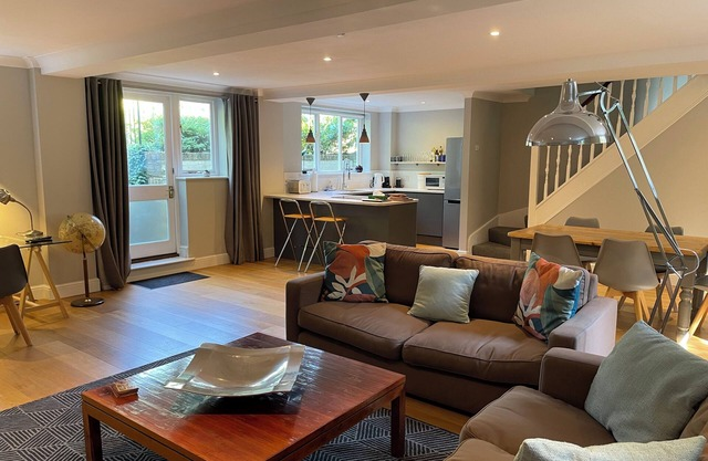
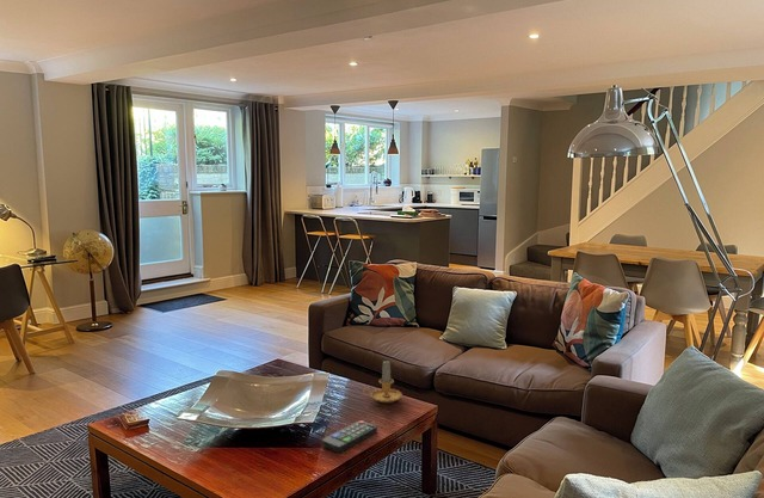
+ candle (382, 379)
+ remote control (350, 435)
